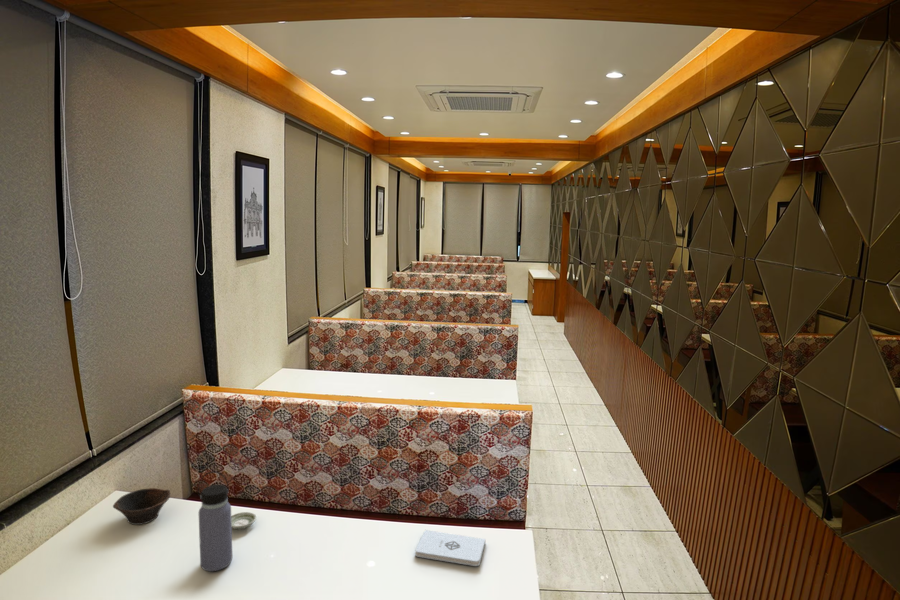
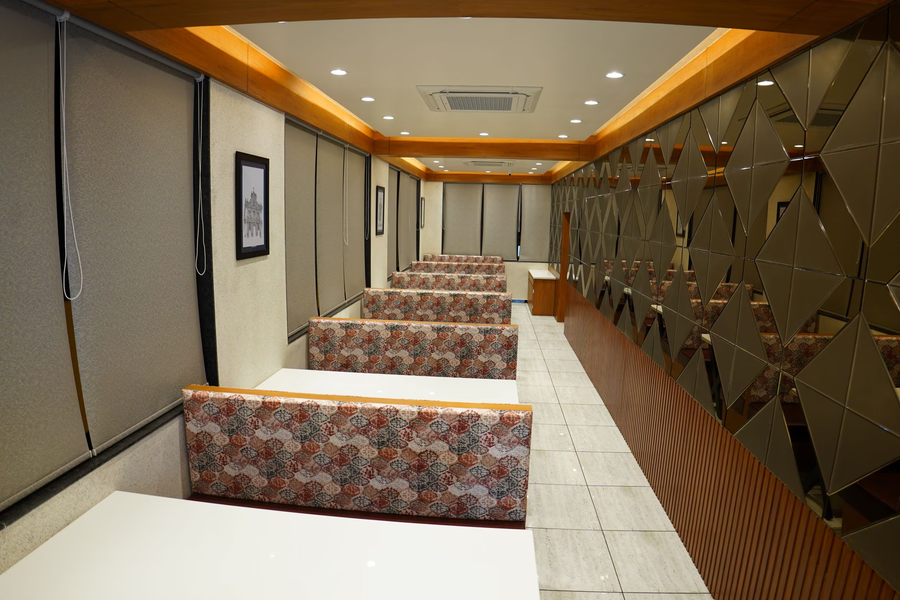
- notepad (450, 547)
- bowl (142, 507)
- saucer (241, 522)
- water bottle (215, 520)
